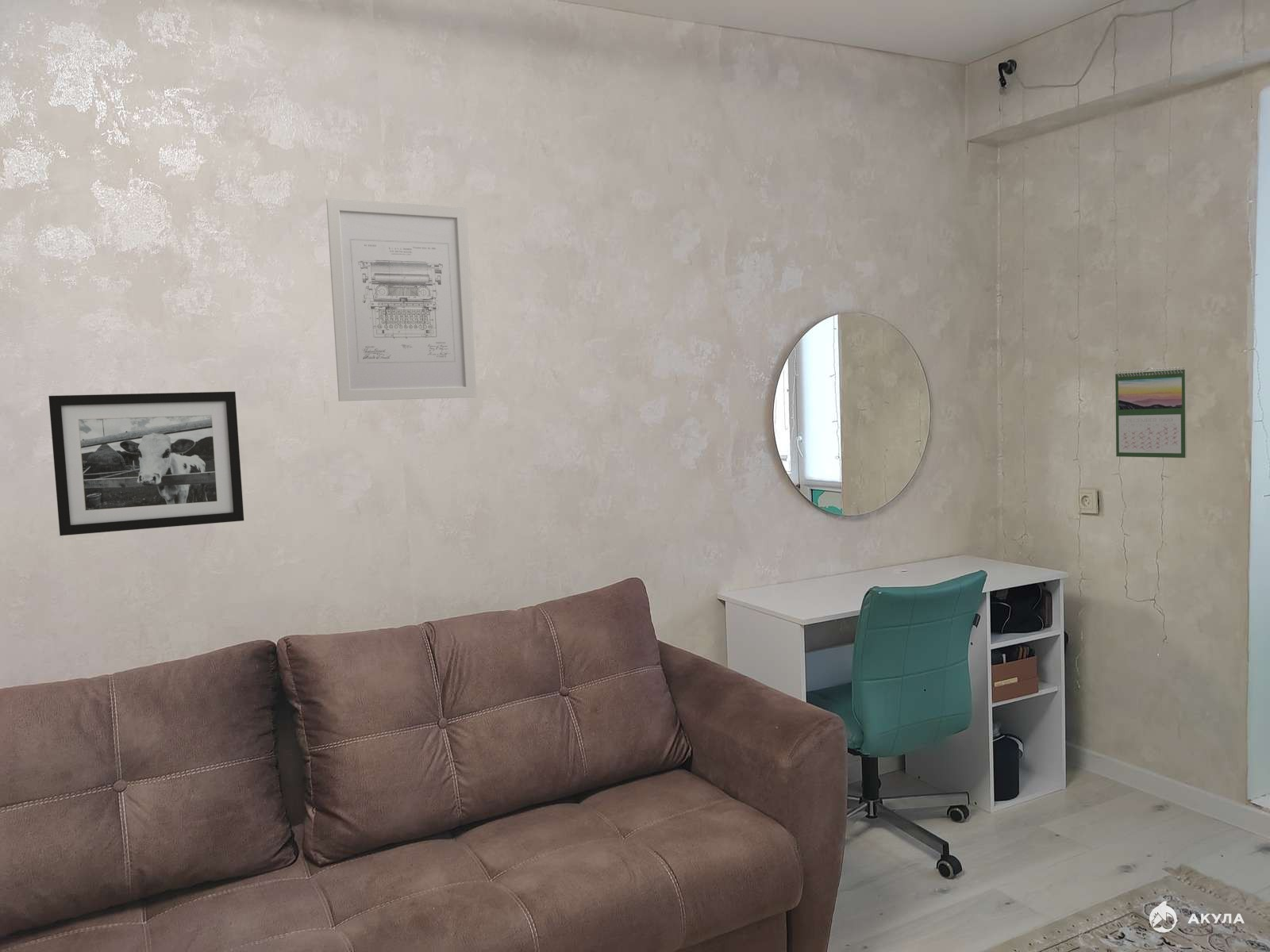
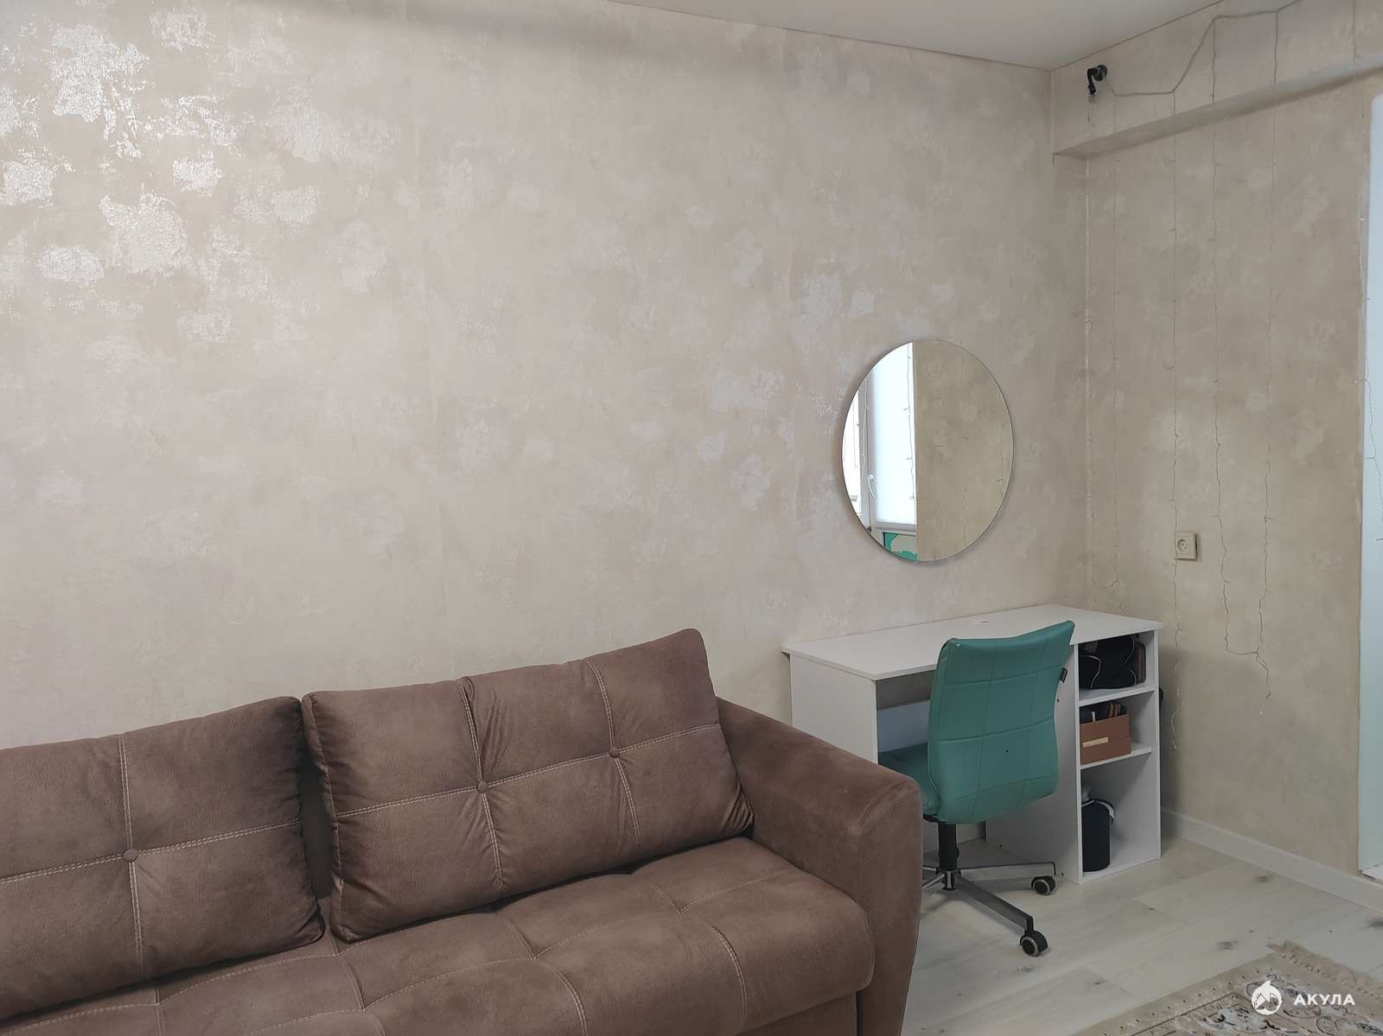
- picture frame (150, 461)
- wall art (404, 301)
- calendar (1149, 412)
